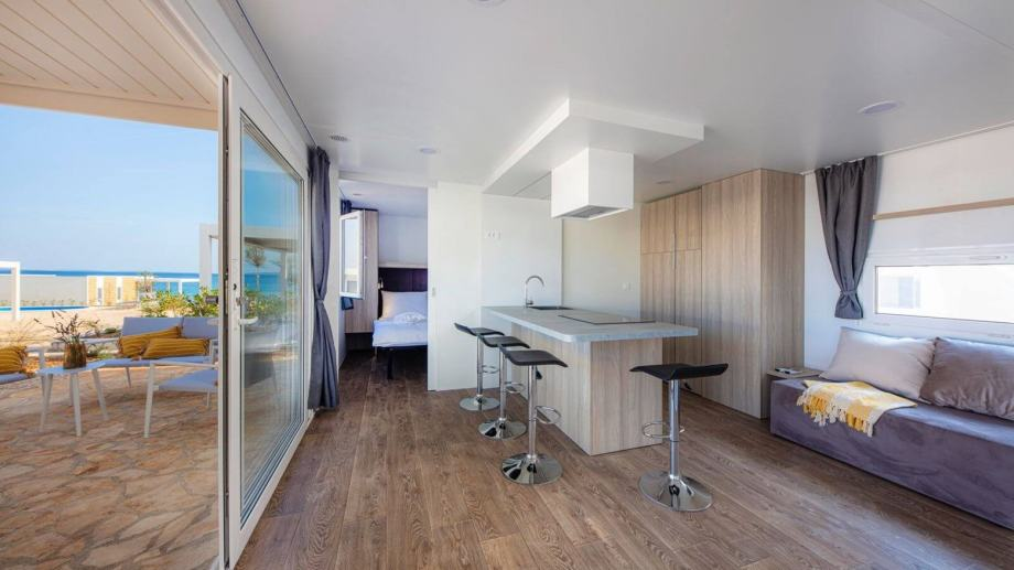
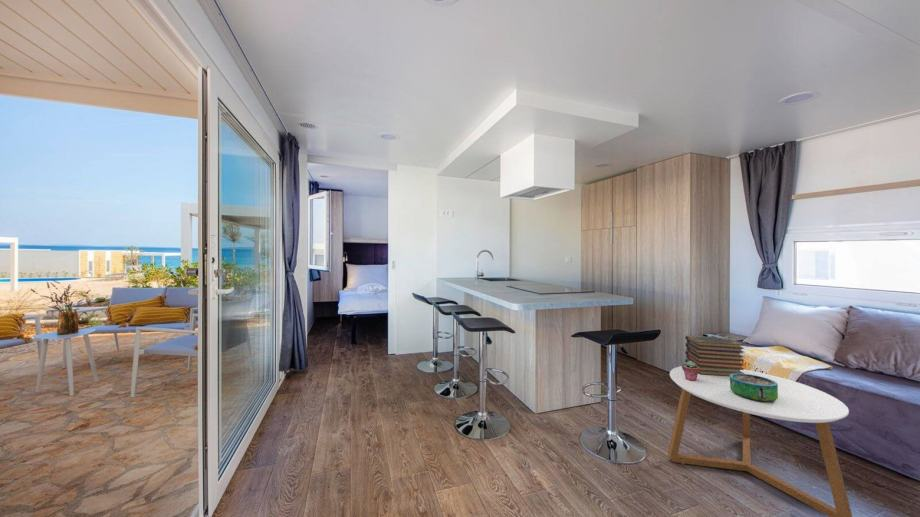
+ book stack (713, 355)
+ potted succulent (690, 369)
+ coffee table (743, 428)
+ decorative bowl (753, 386)
